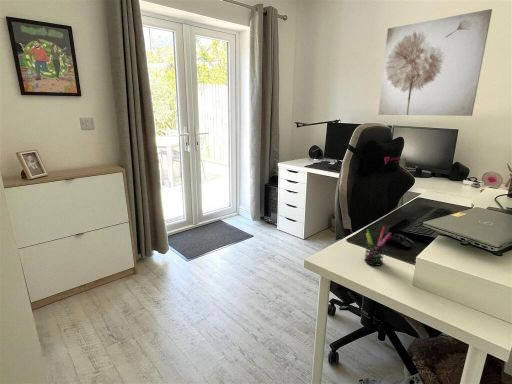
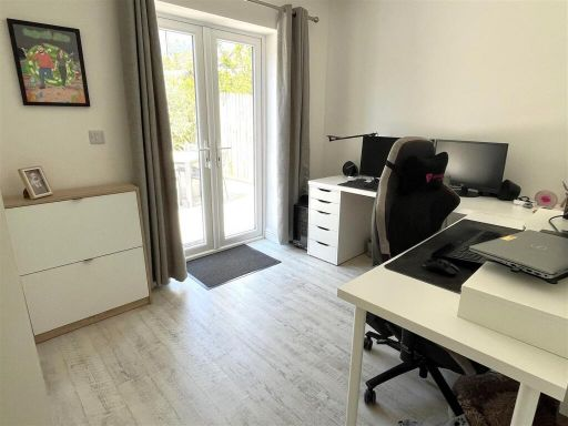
- wall art (427, 69)
- pen holder (374, 243)
